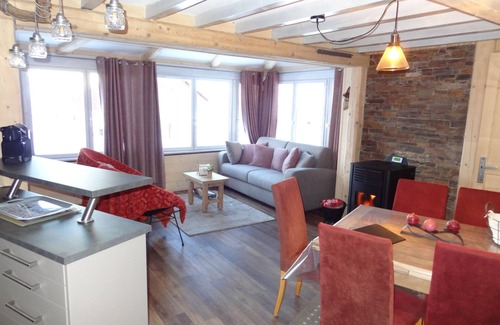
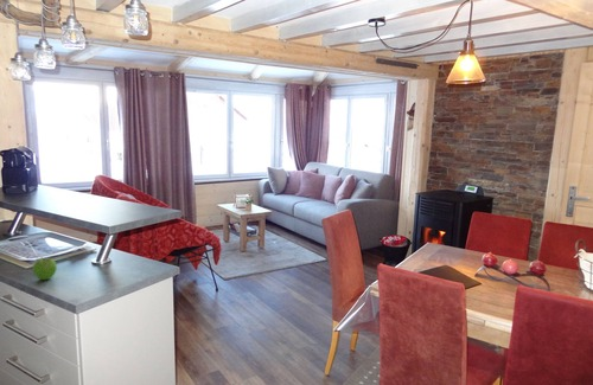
+ fruit (44, 268)
